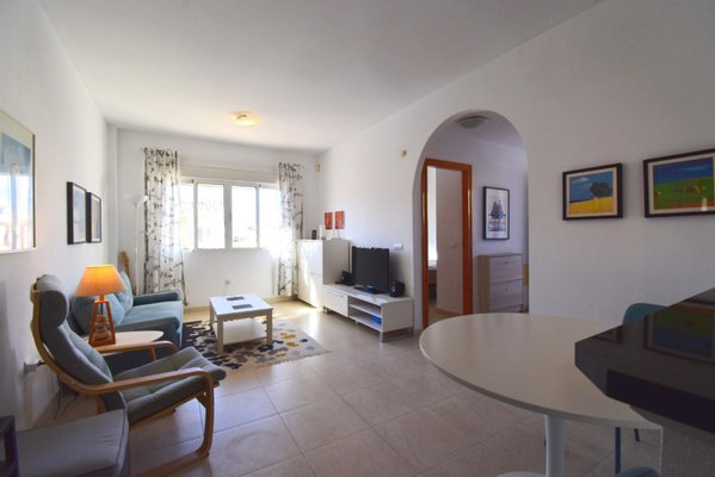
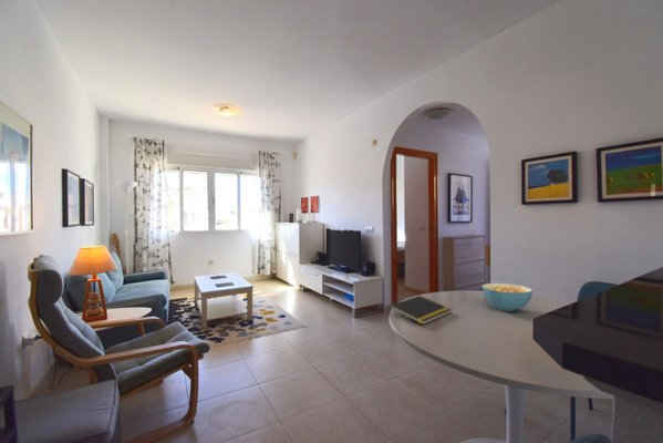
+ cereal bowl (506, 298)
+ notepad (421, 308)
